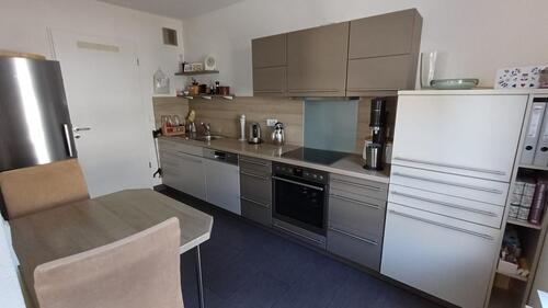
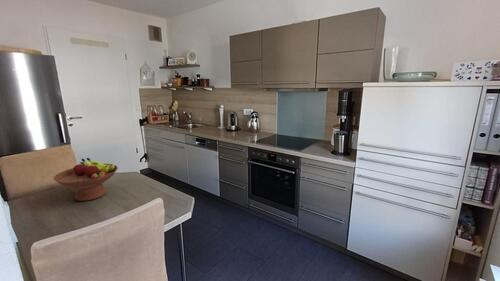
+ fruit bowl (88, 179)
